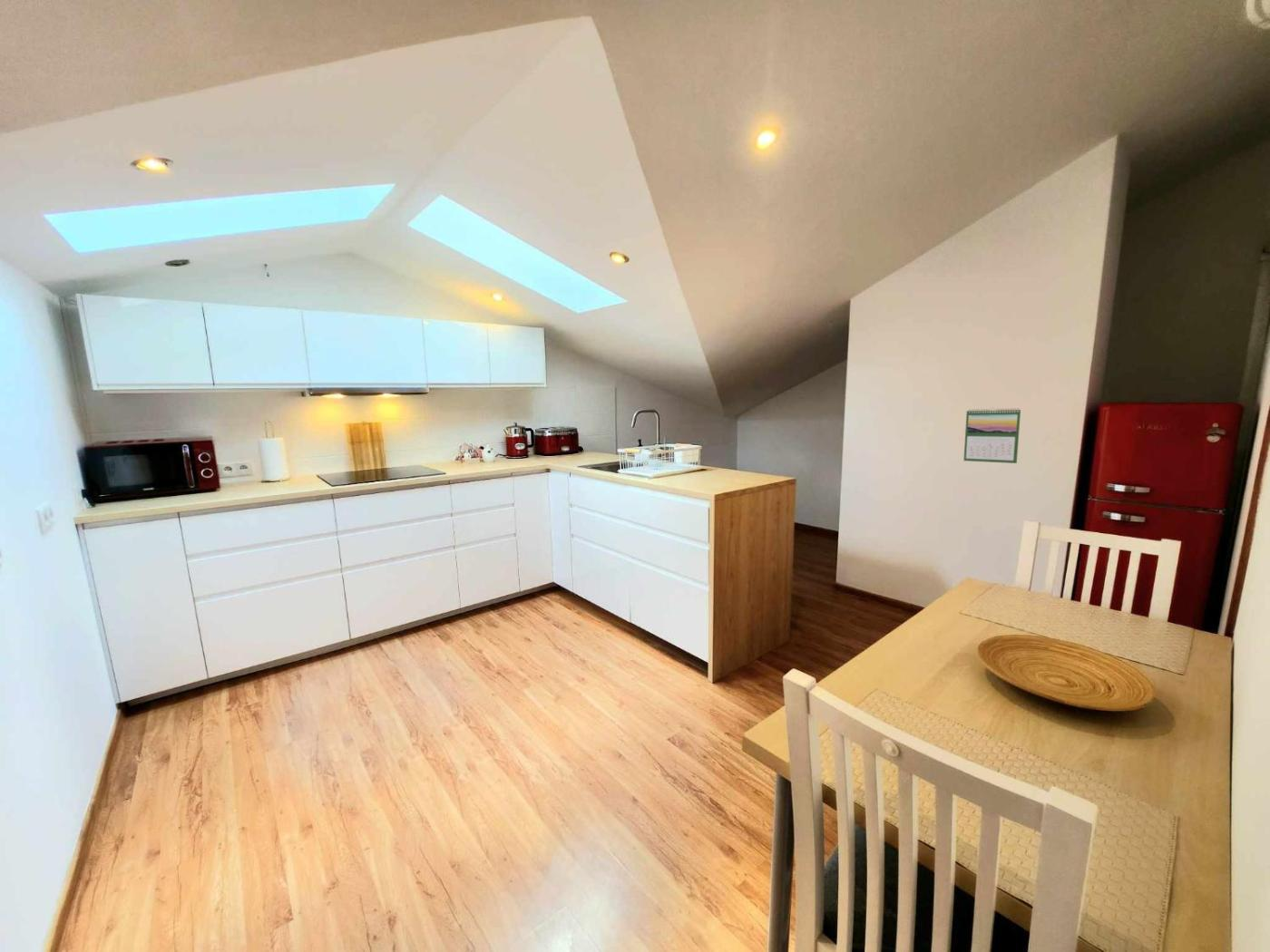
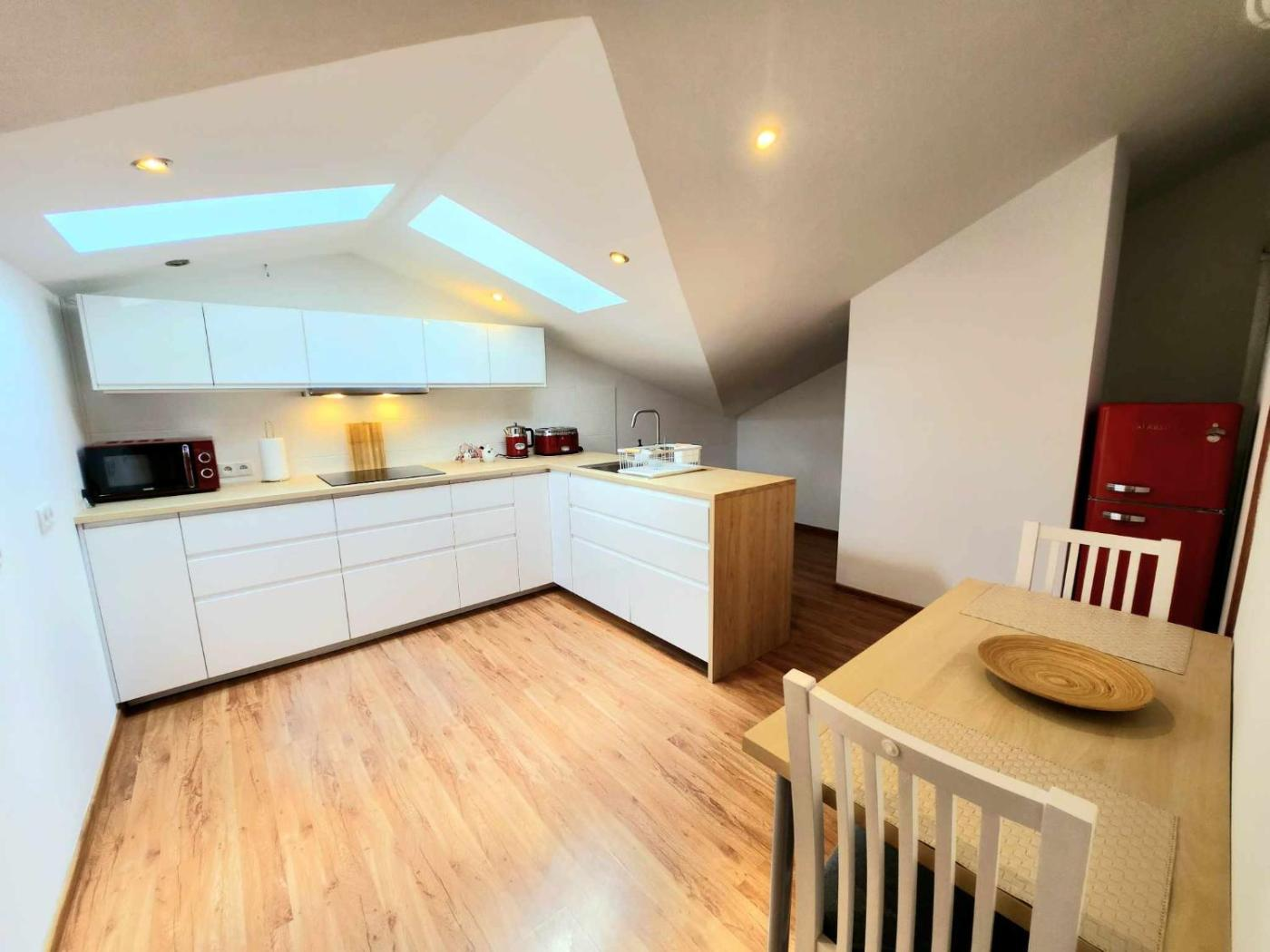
- calendar (991, 434)
